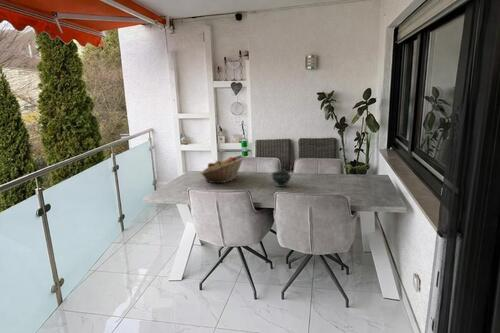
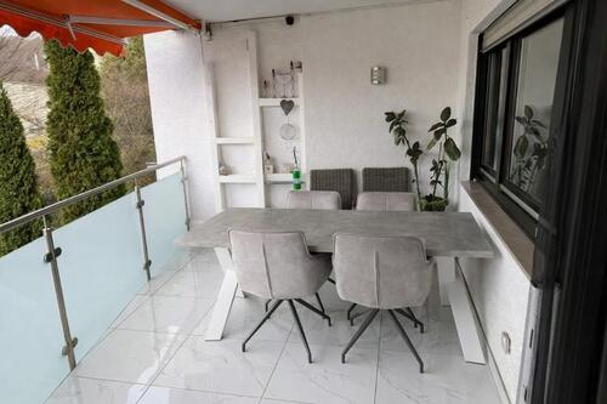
- fruit basket (223, 168)
- bowl (281, 178)
